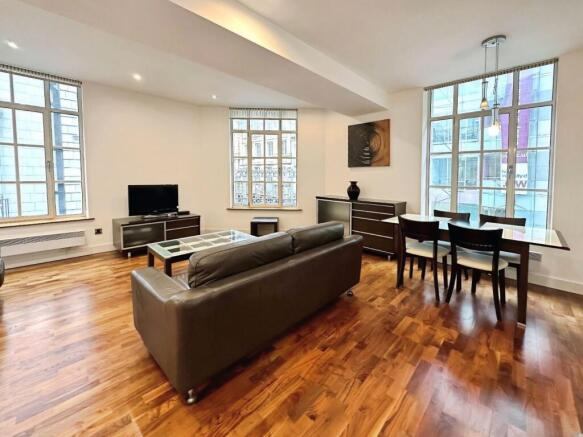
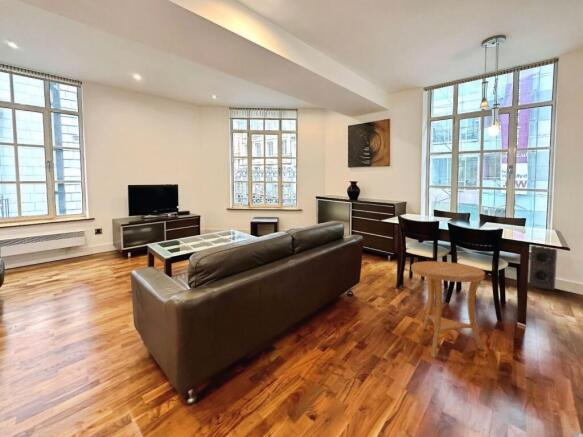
+ speaker (542, 266)
+ side table (441, 306)
